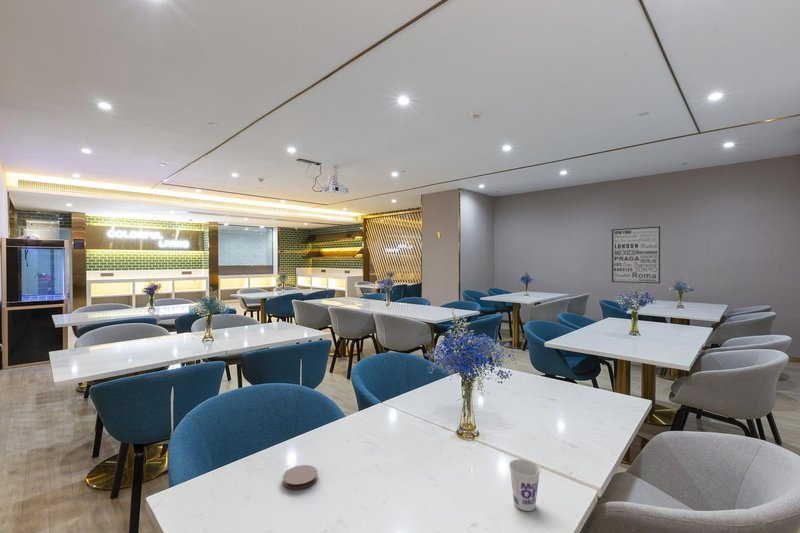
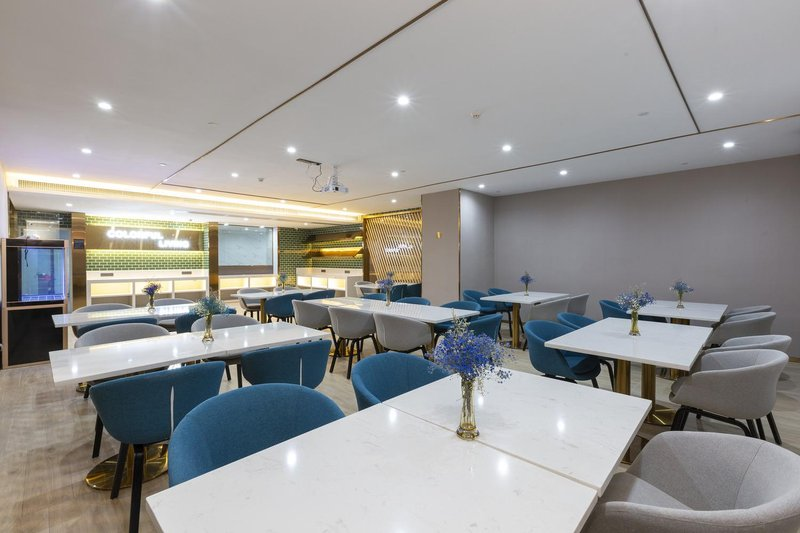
- cup (524, 485)
- wall art (635, 255)
- coaster (300, 476)
